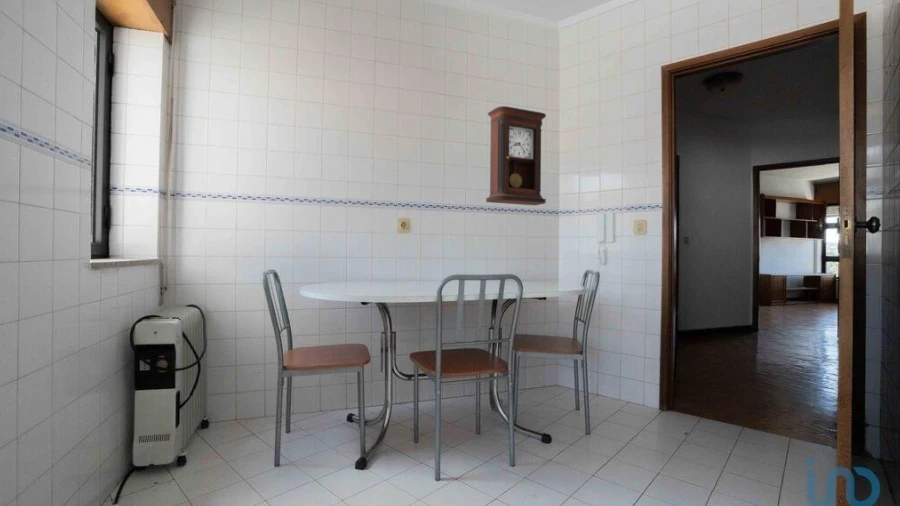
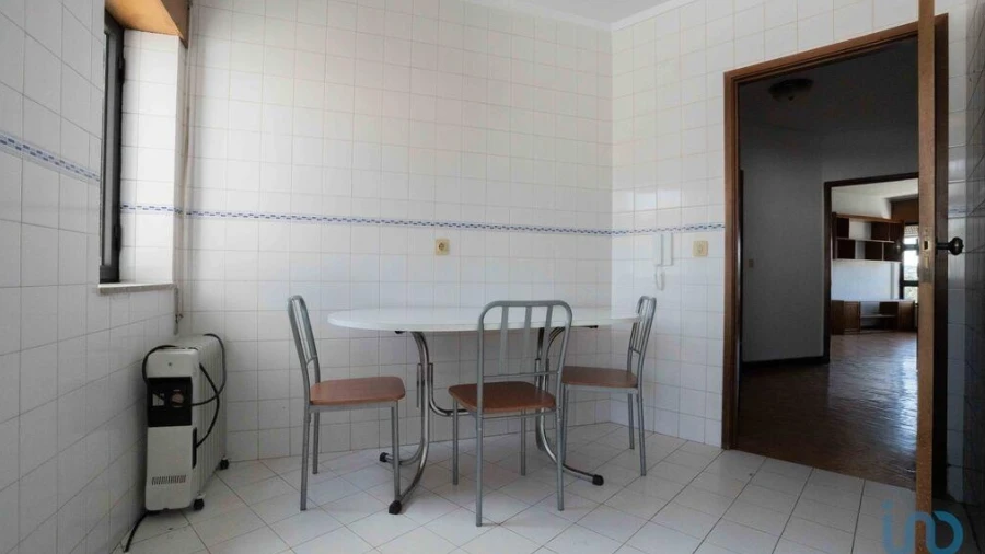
- pendulum clock (518, 157)
